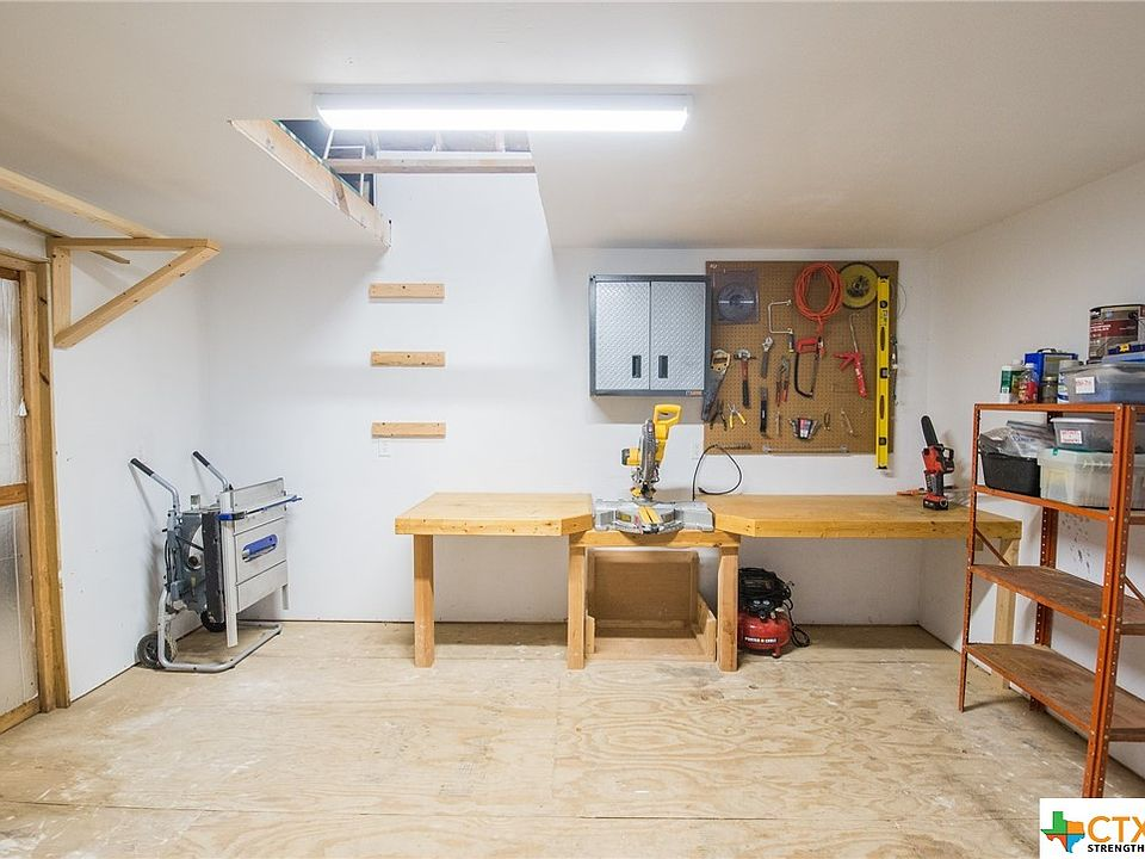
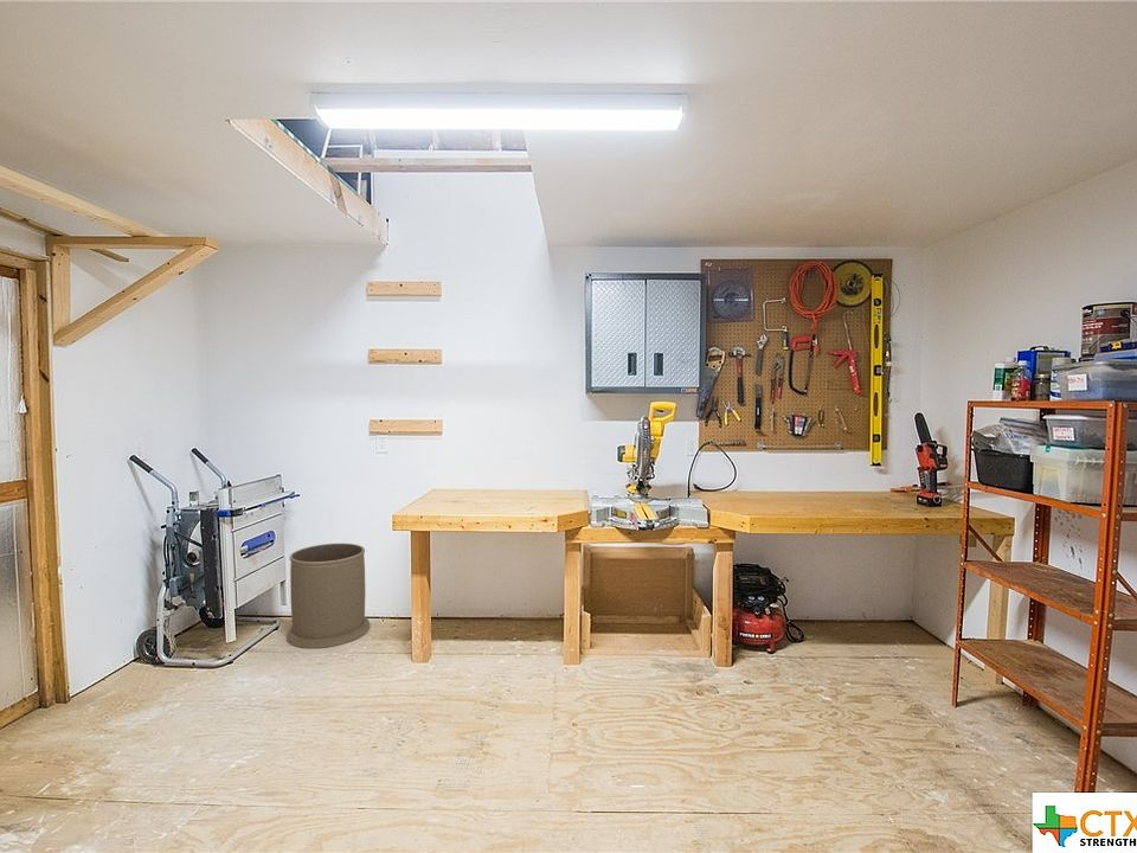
+ trash can (328, 591)
